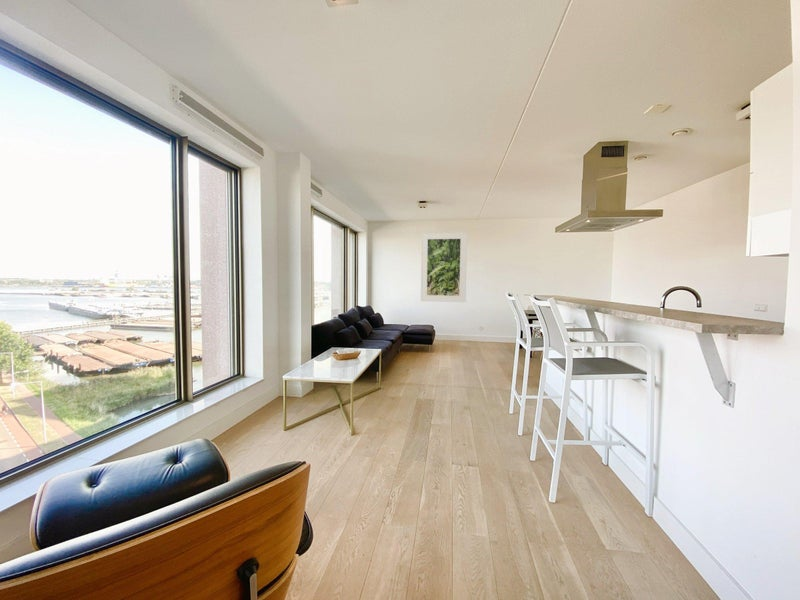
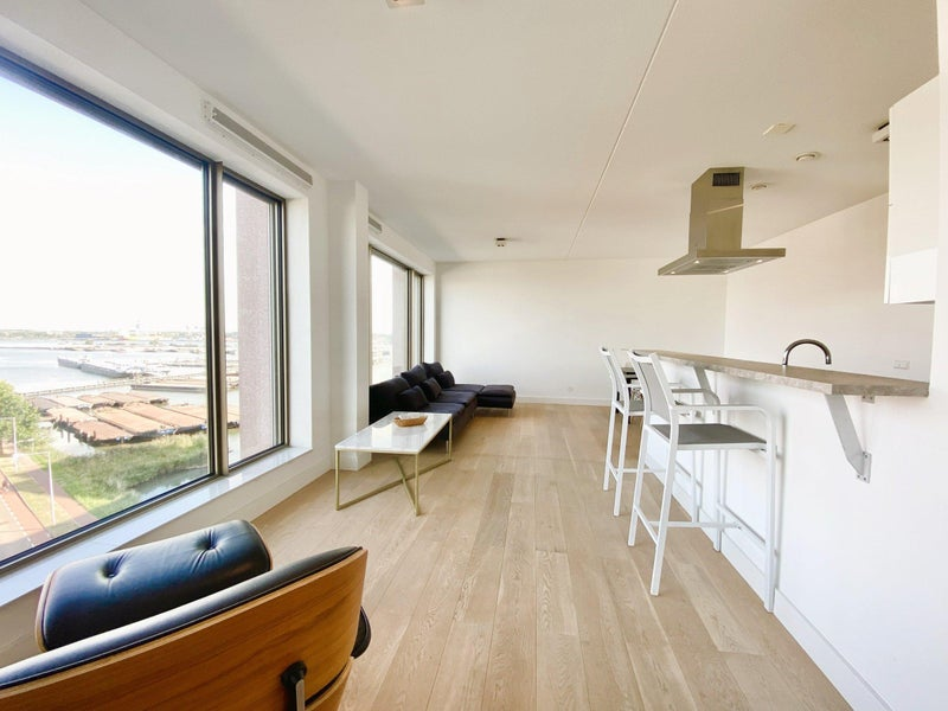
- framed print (443, 267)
